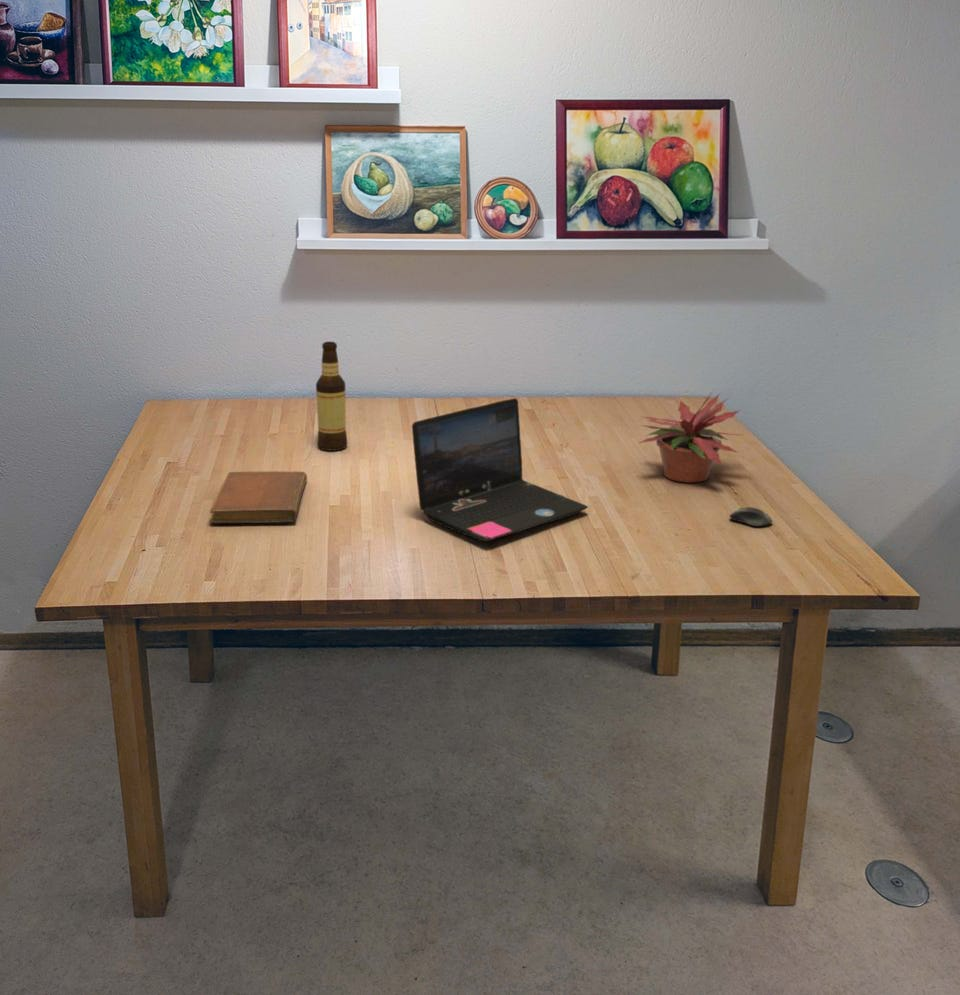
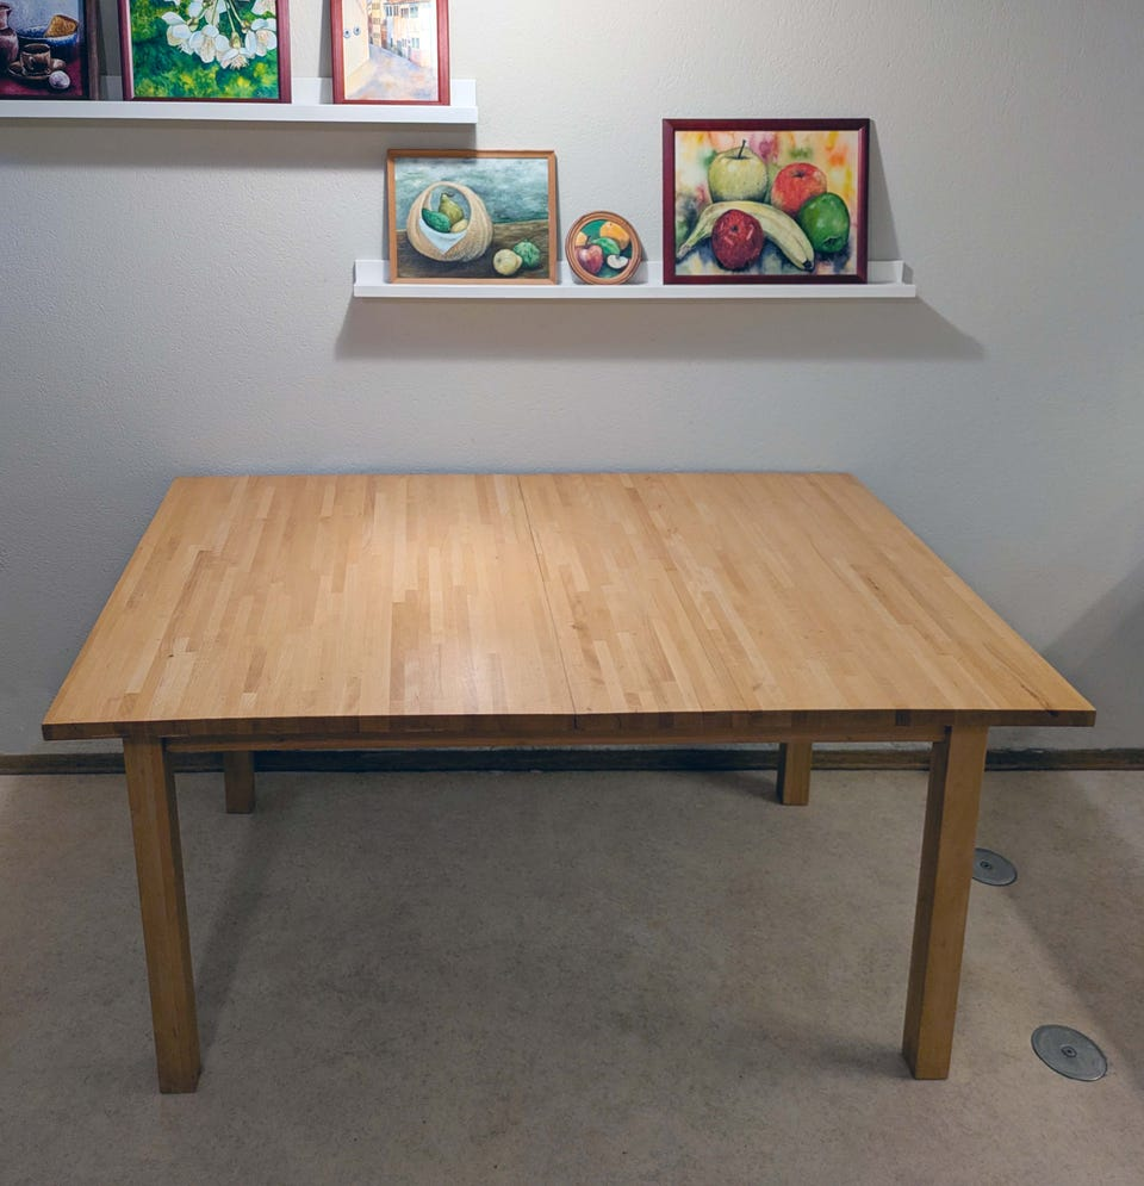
- computer mouse (751, 514)
- laptop (501, 467)
- potted plant (691, 430)
- bottle (330, 395)
- notebook (261, 495)
